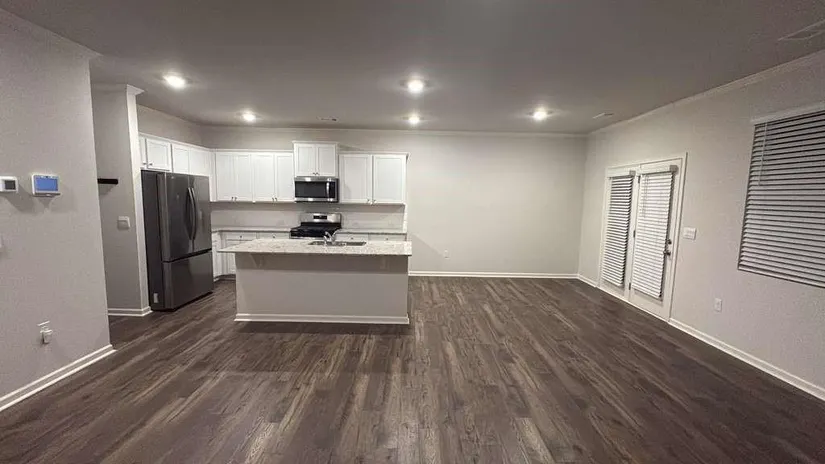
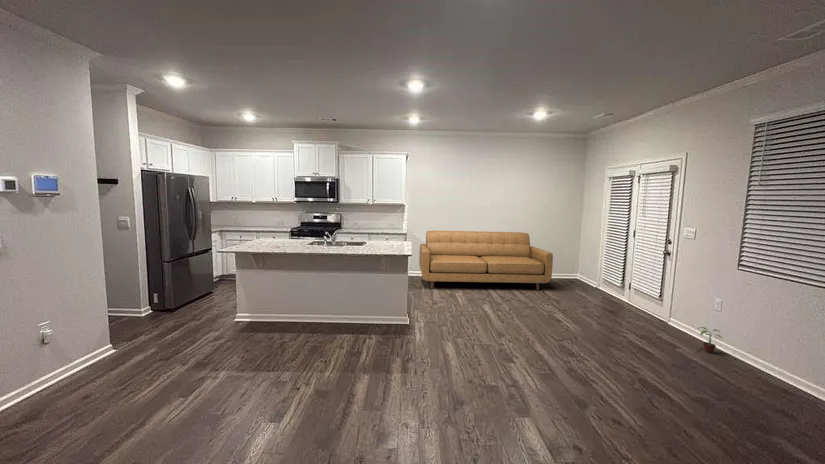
+ potted plant (709, 340)
+ sofa (481, 257)
